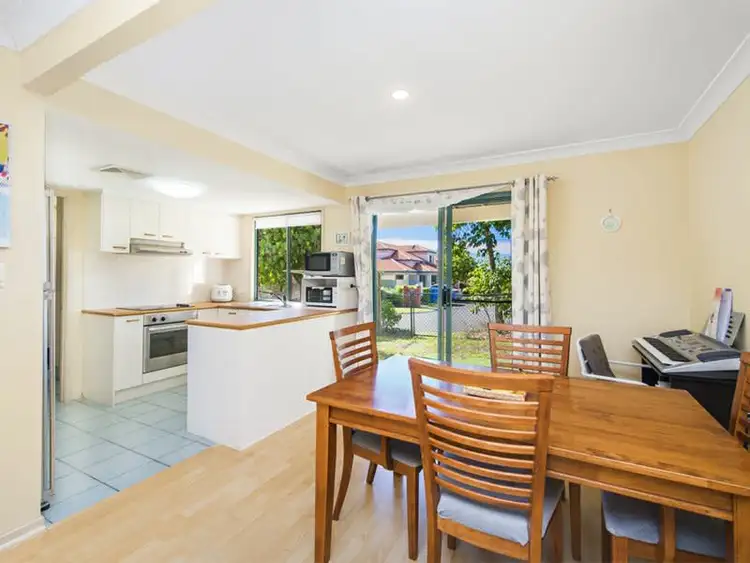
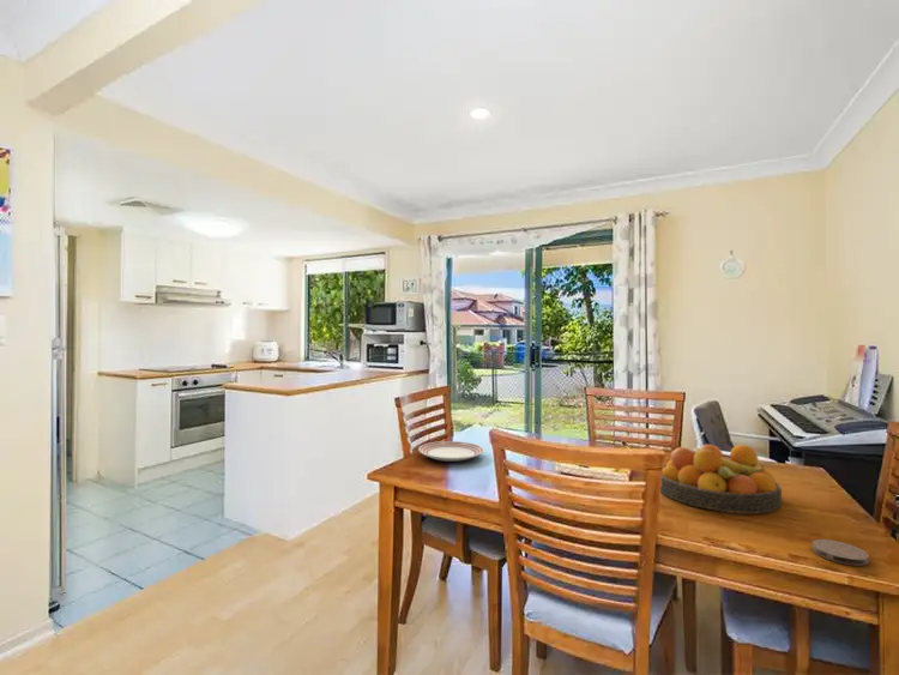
+ coaster (839, 552)
+ fruit bowl (714, 469)
+ dinner plate (451, 451)
